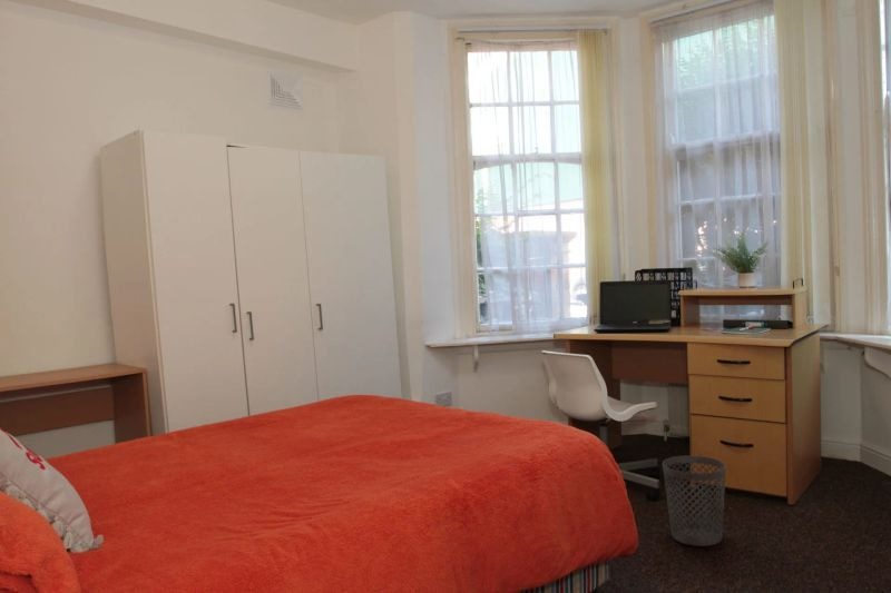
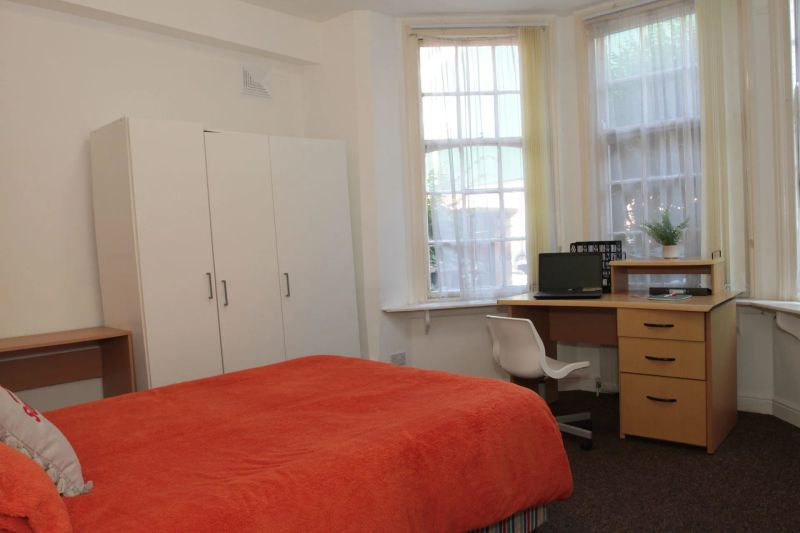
- wastebasket (695, 500)
